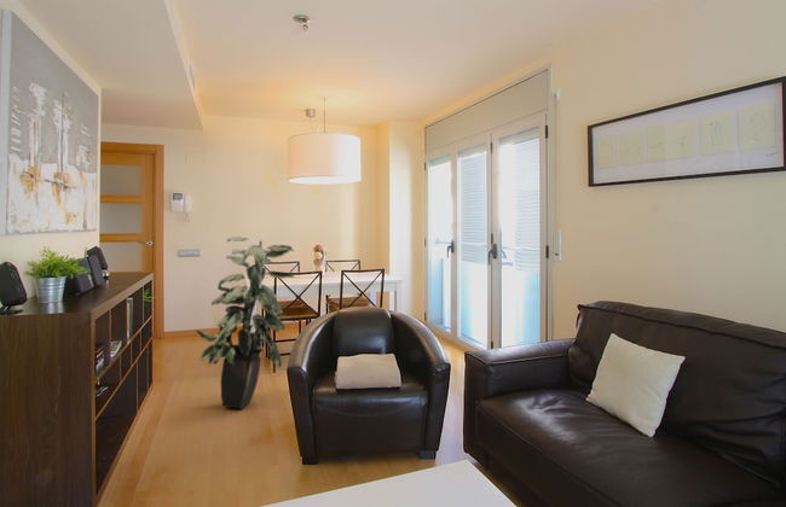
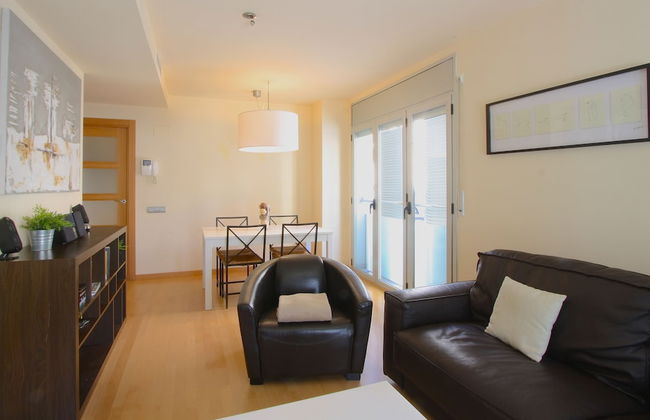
- indoor plant (247, 320)
